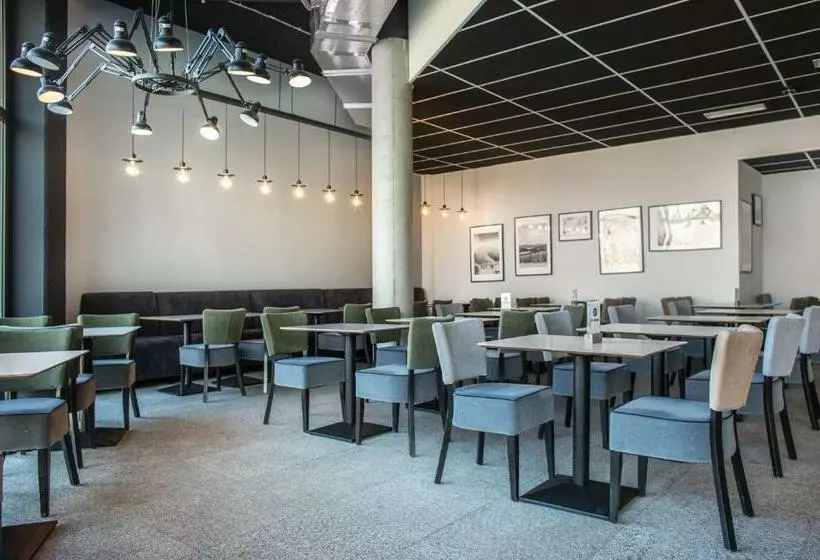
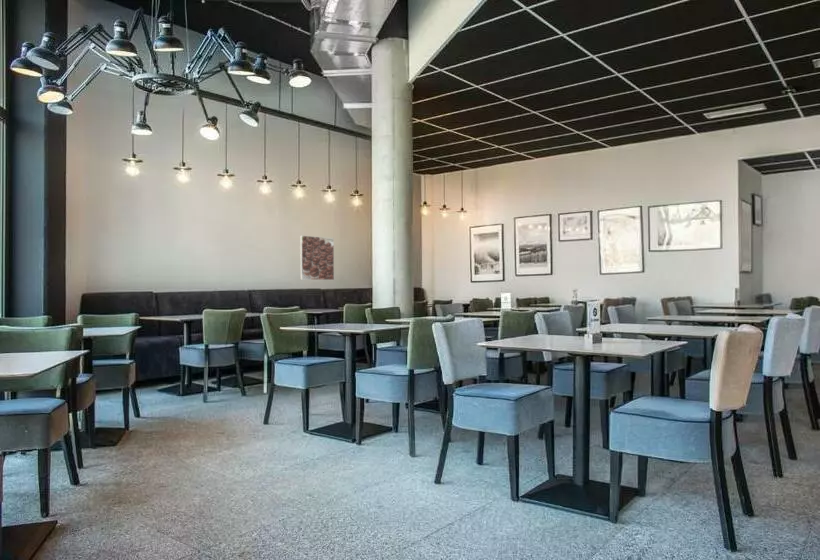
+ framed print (317, 258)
